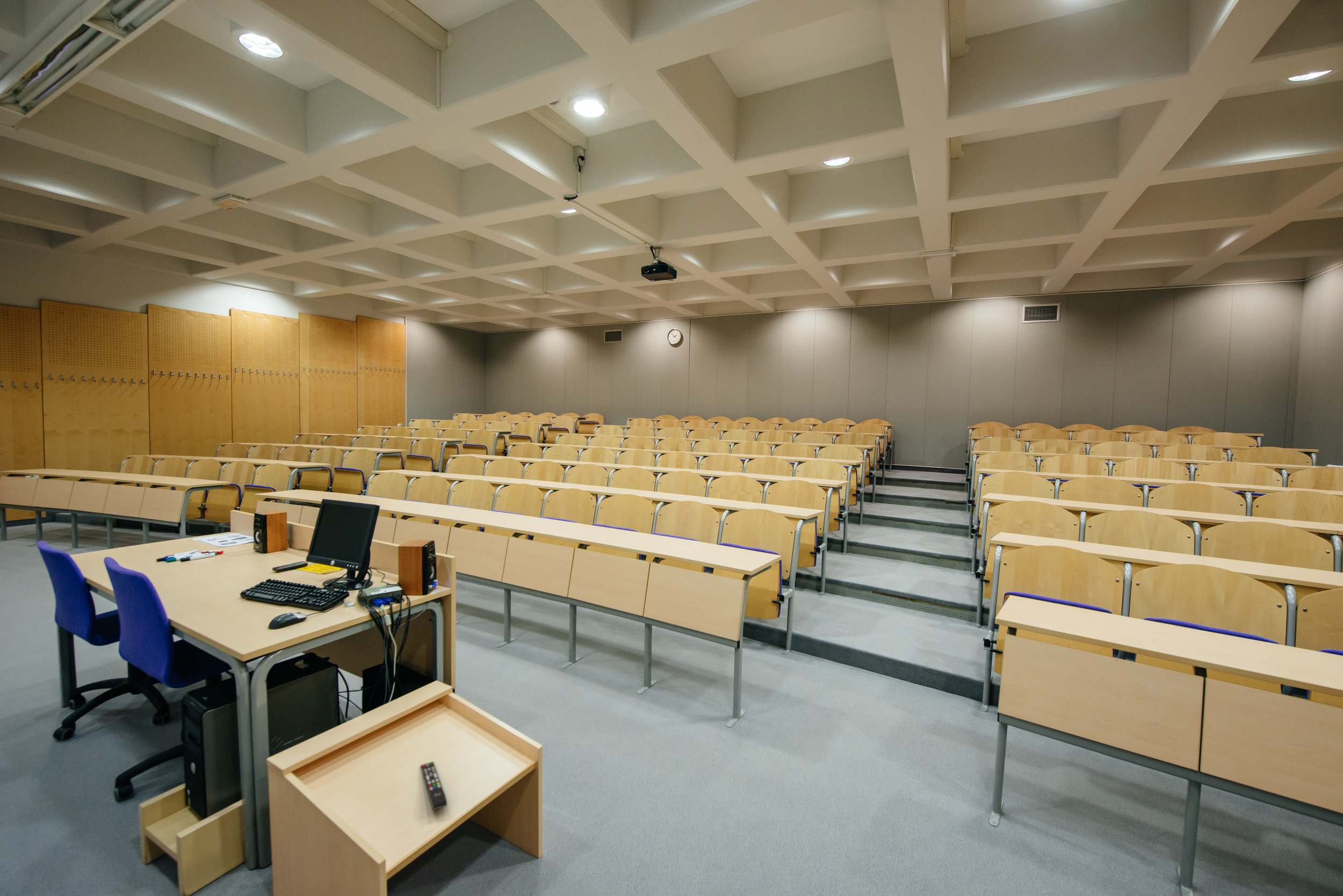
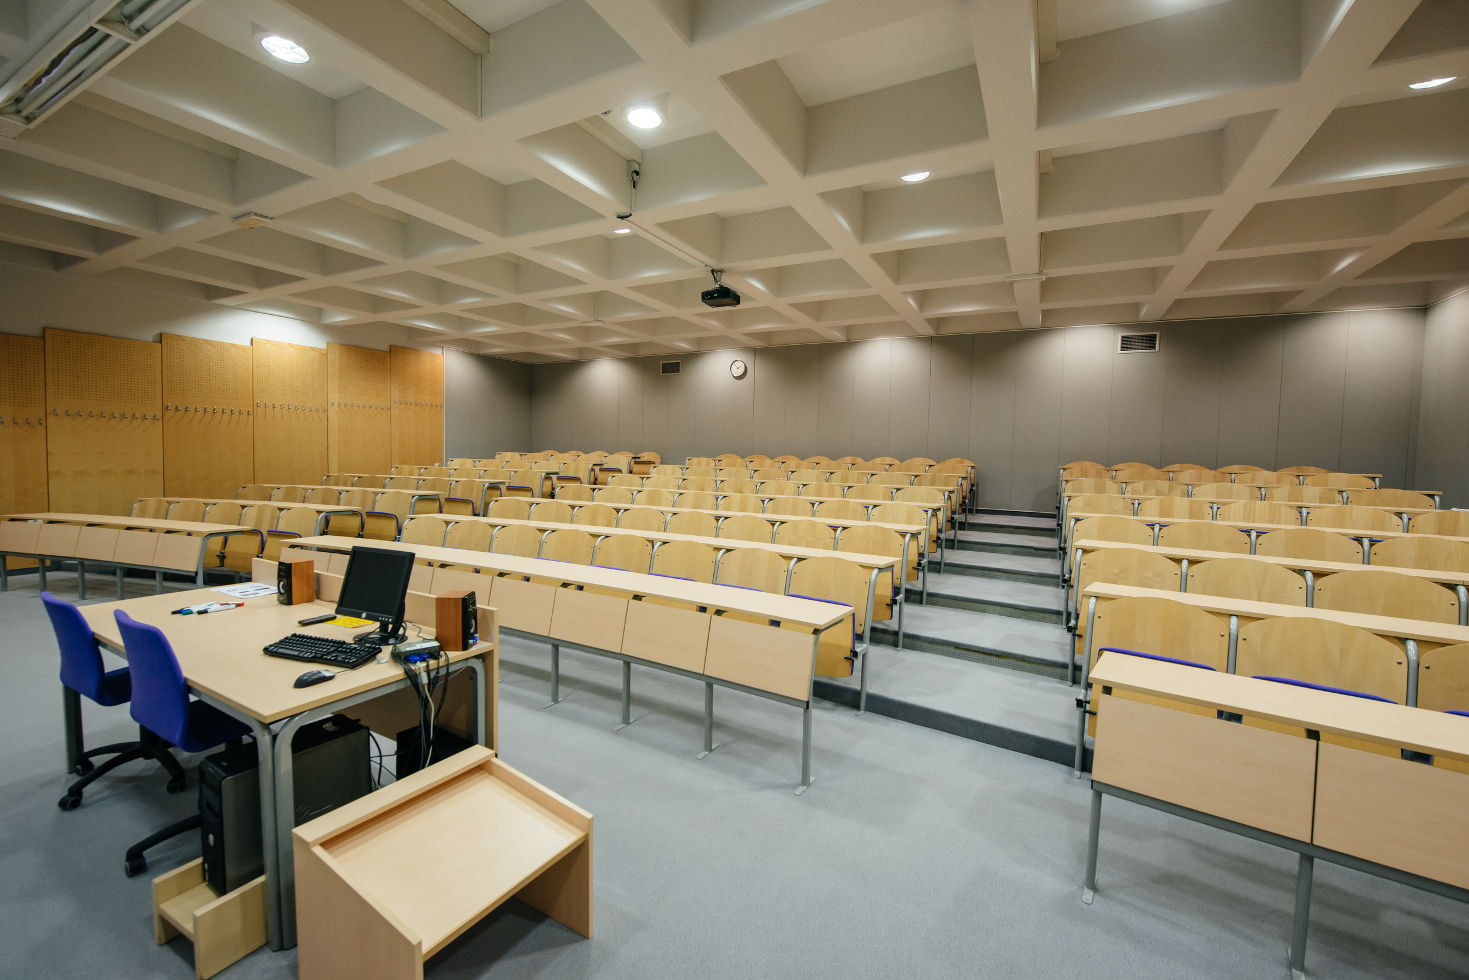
- remote control (433, 784)
